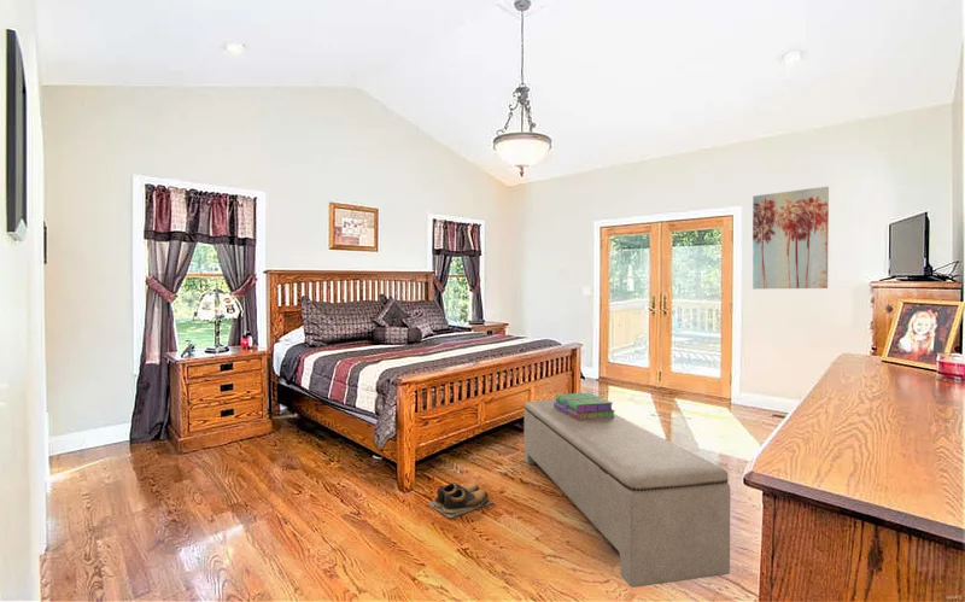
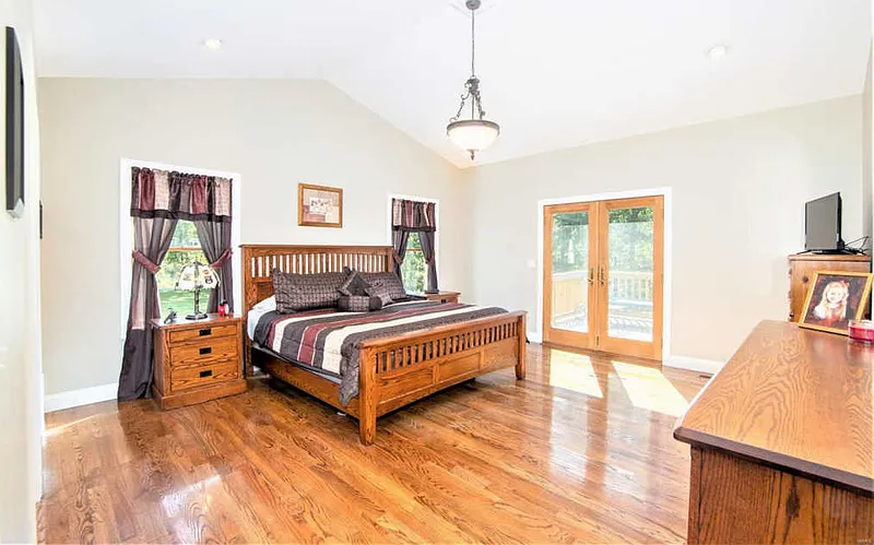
- stack of books (583, 404)
- bench (601, 464)
- shoes (460, 493)
- wall art (788, 240)
